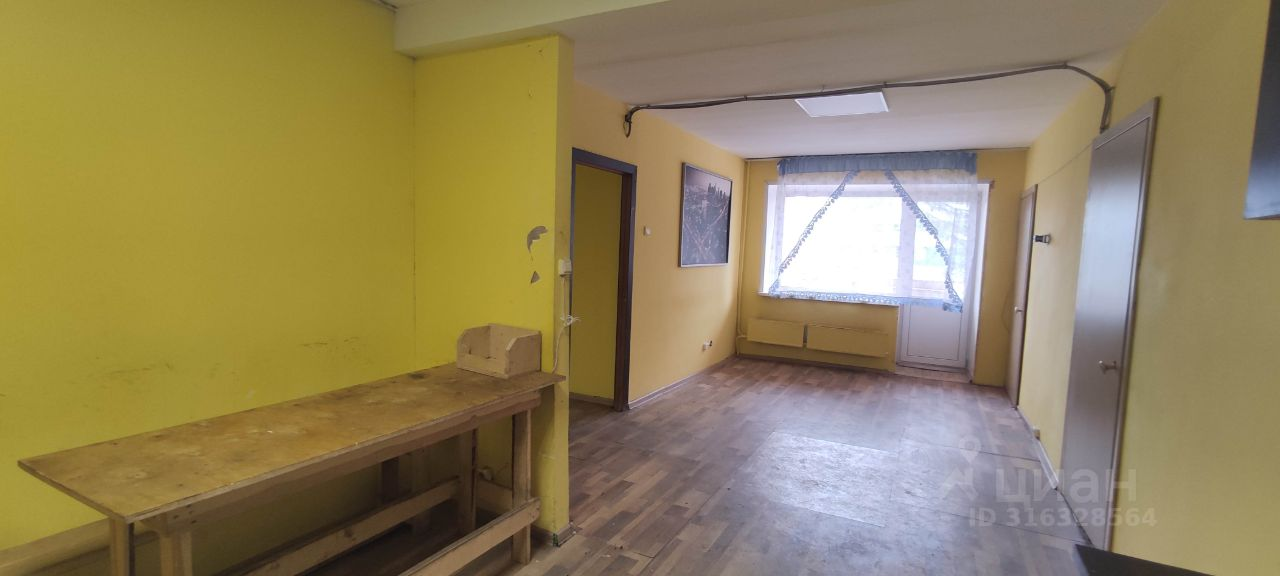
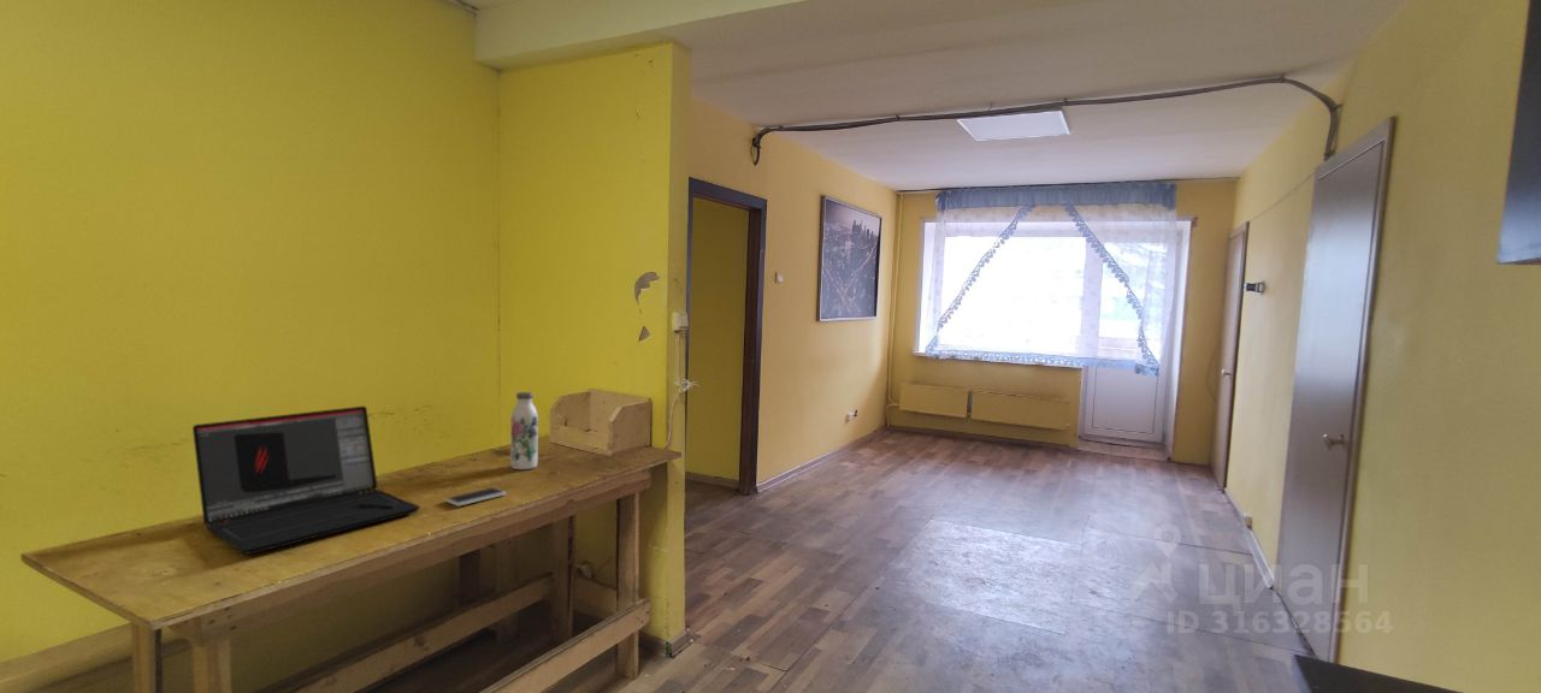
+ water bottle (524, 430)
+ smartphone (476, 496)
+ laptop (312, 470)
